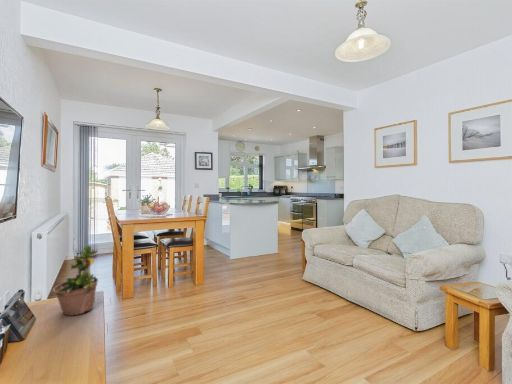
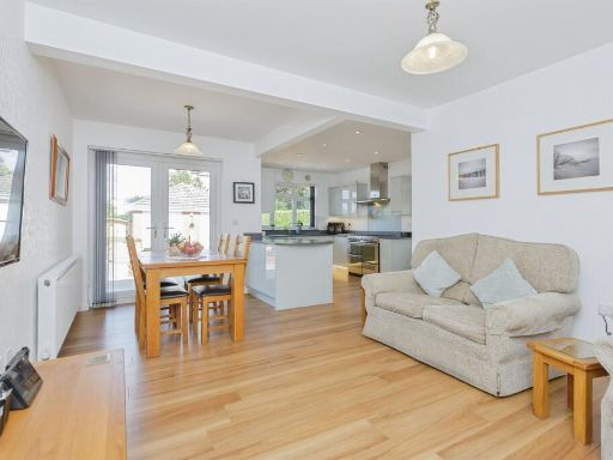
- potted plant (76, 275)
